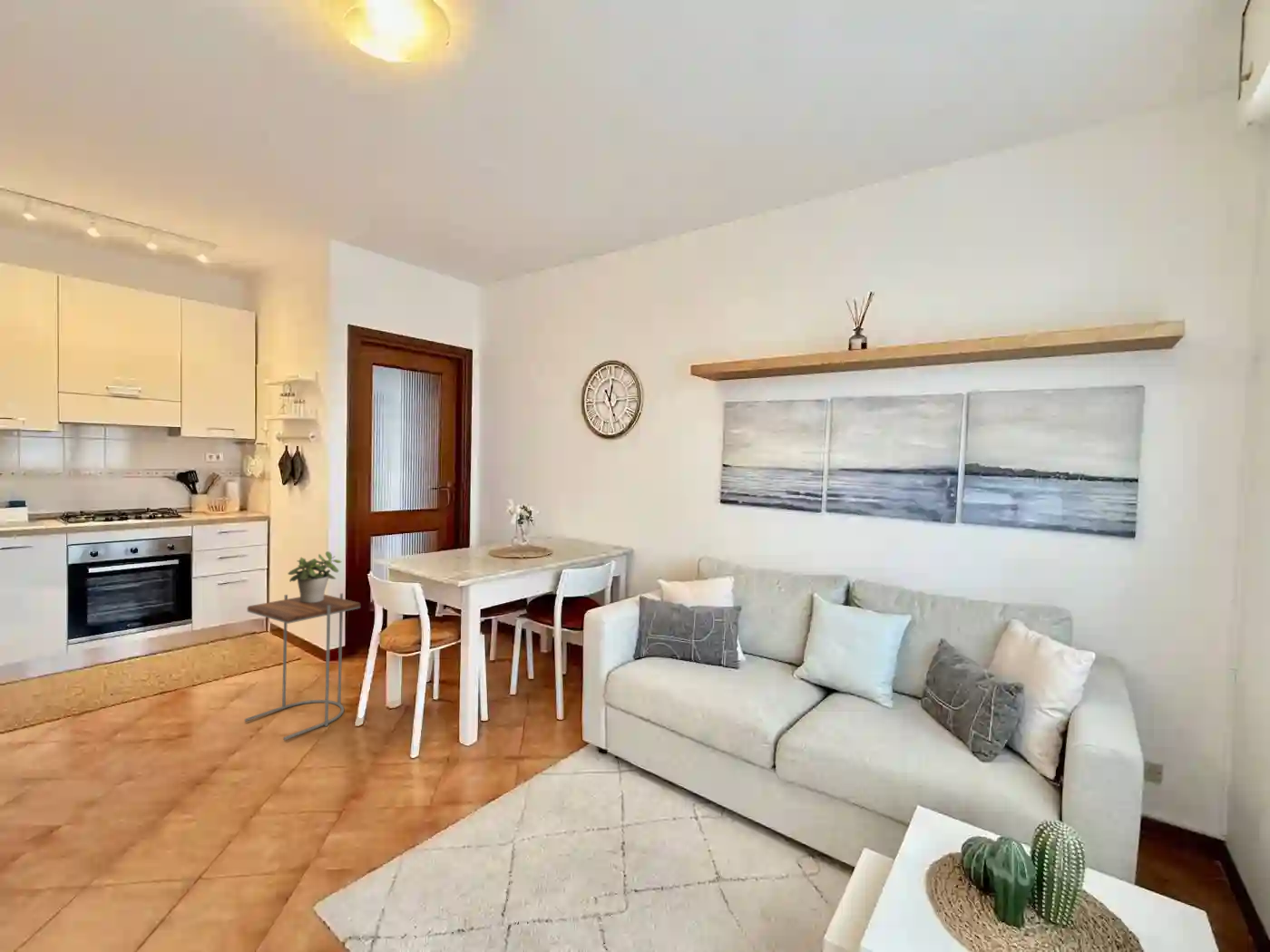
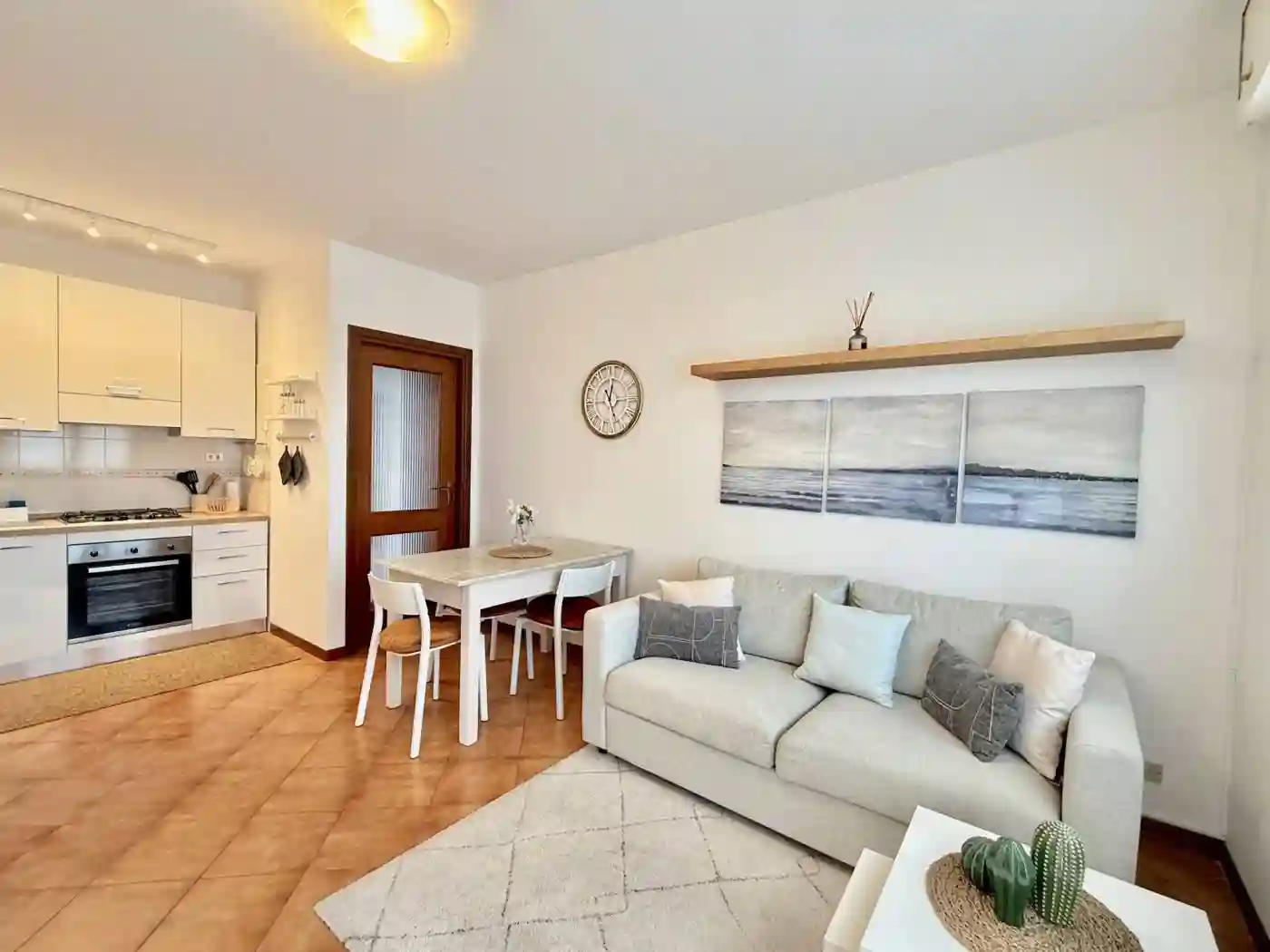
- potted plant (316, 577)
- side table (286, 658)
